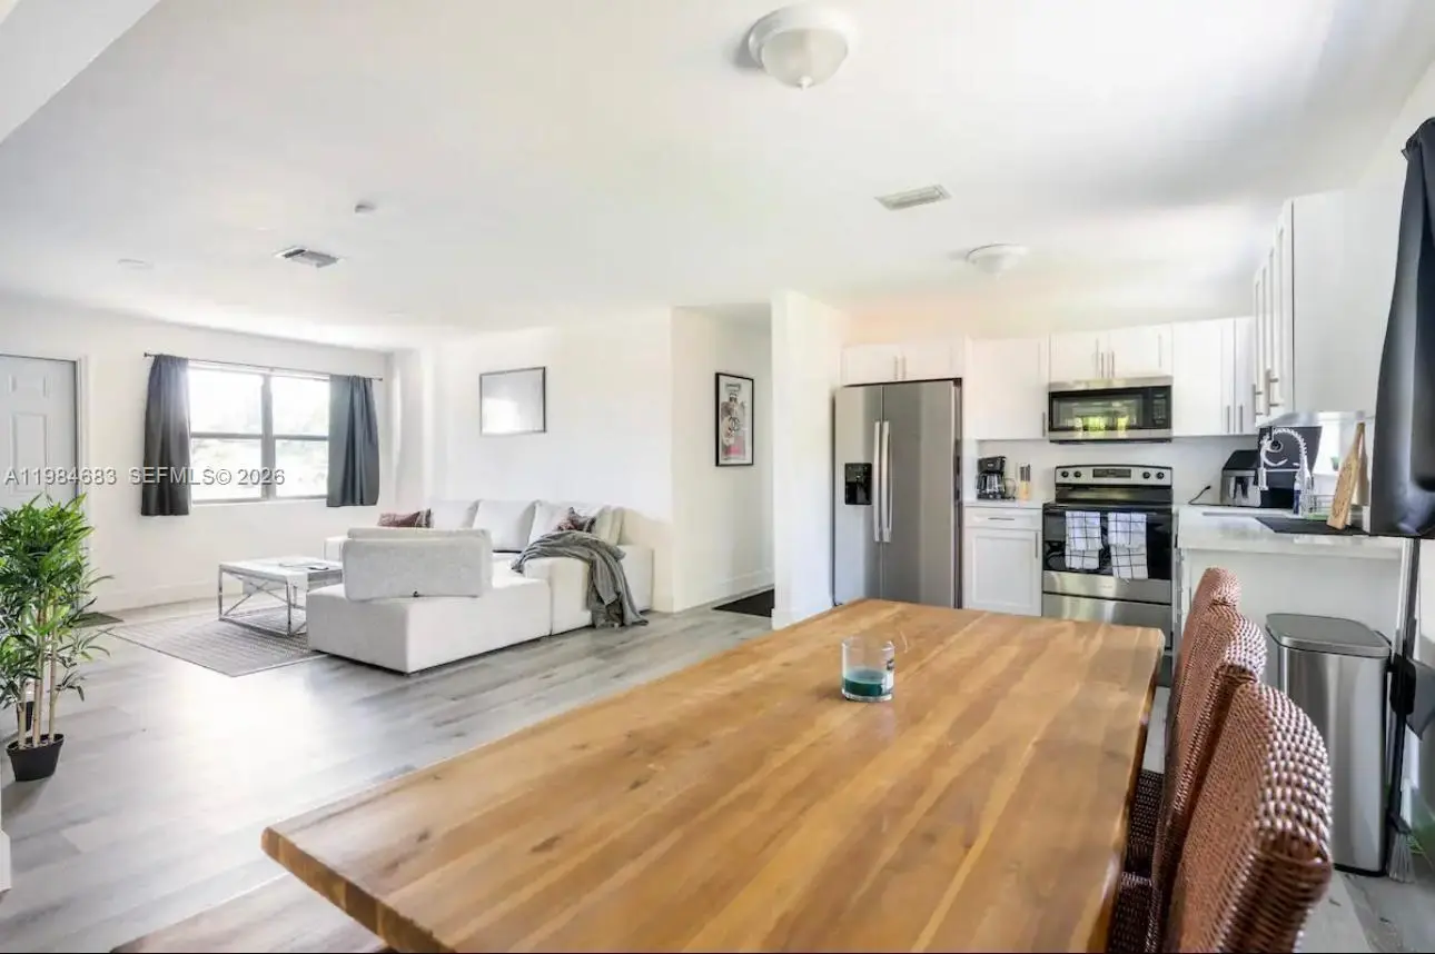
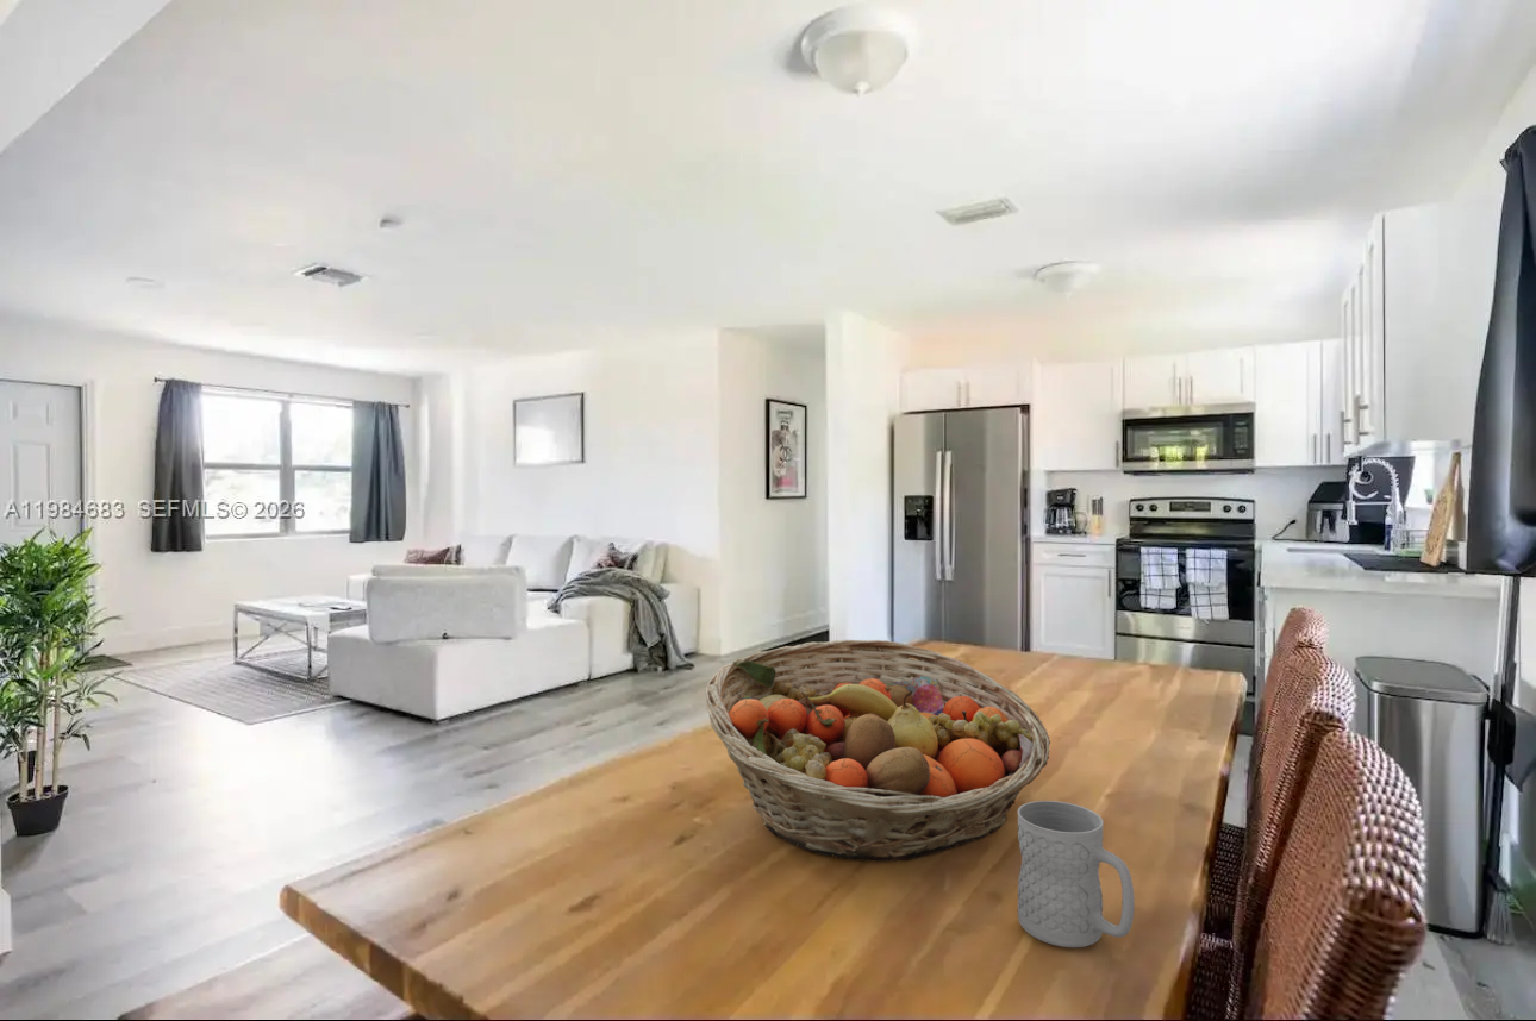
+ fruit basket (876, 735)
+ mug (1075, 879)
